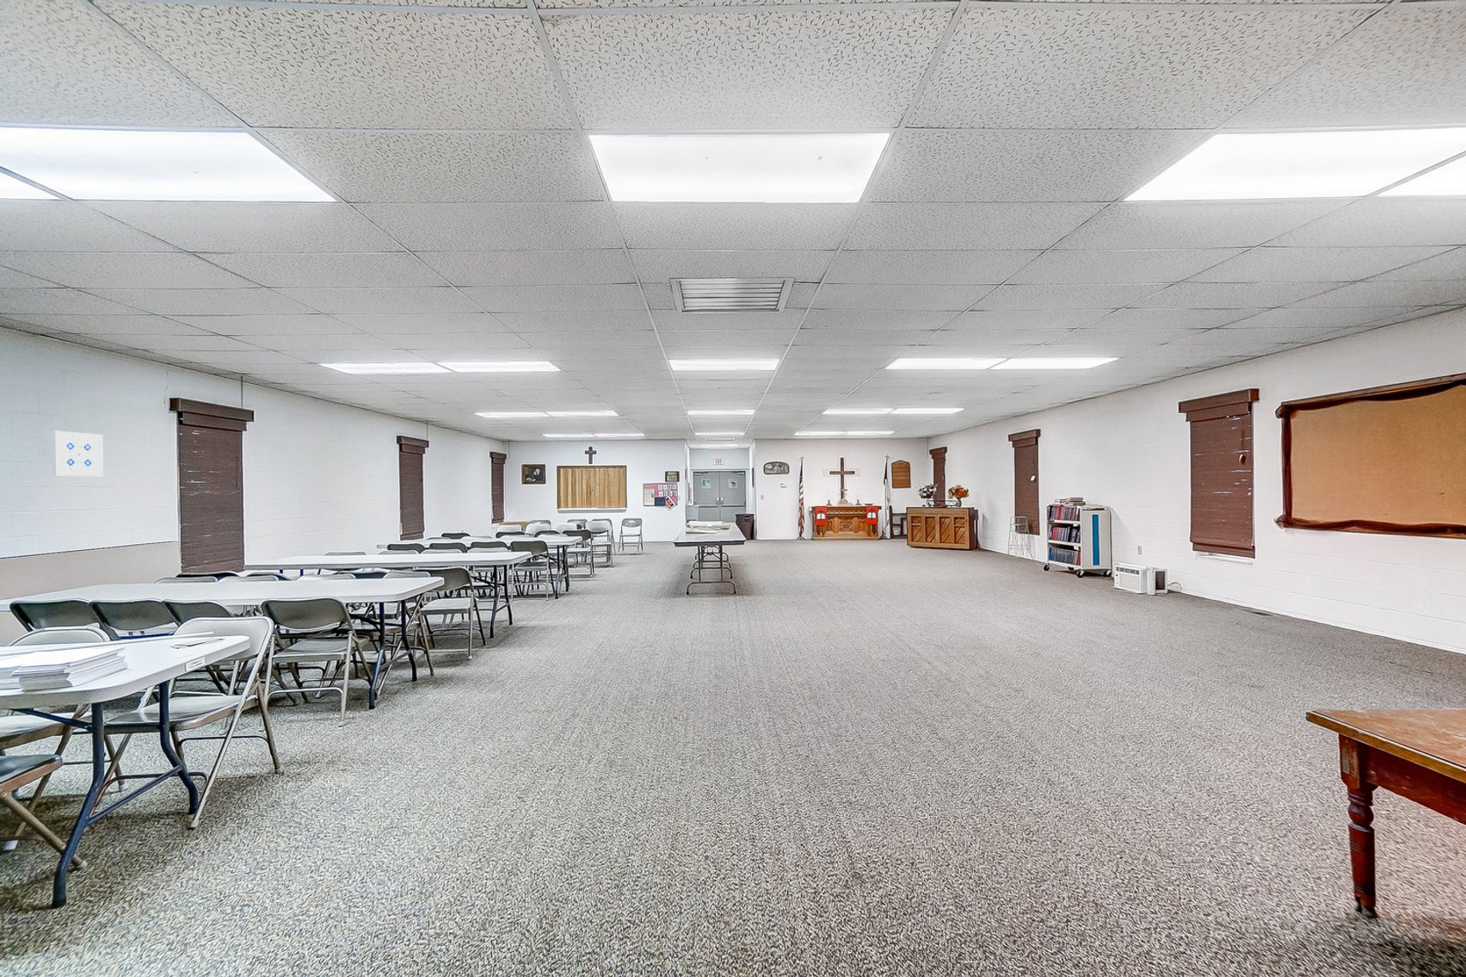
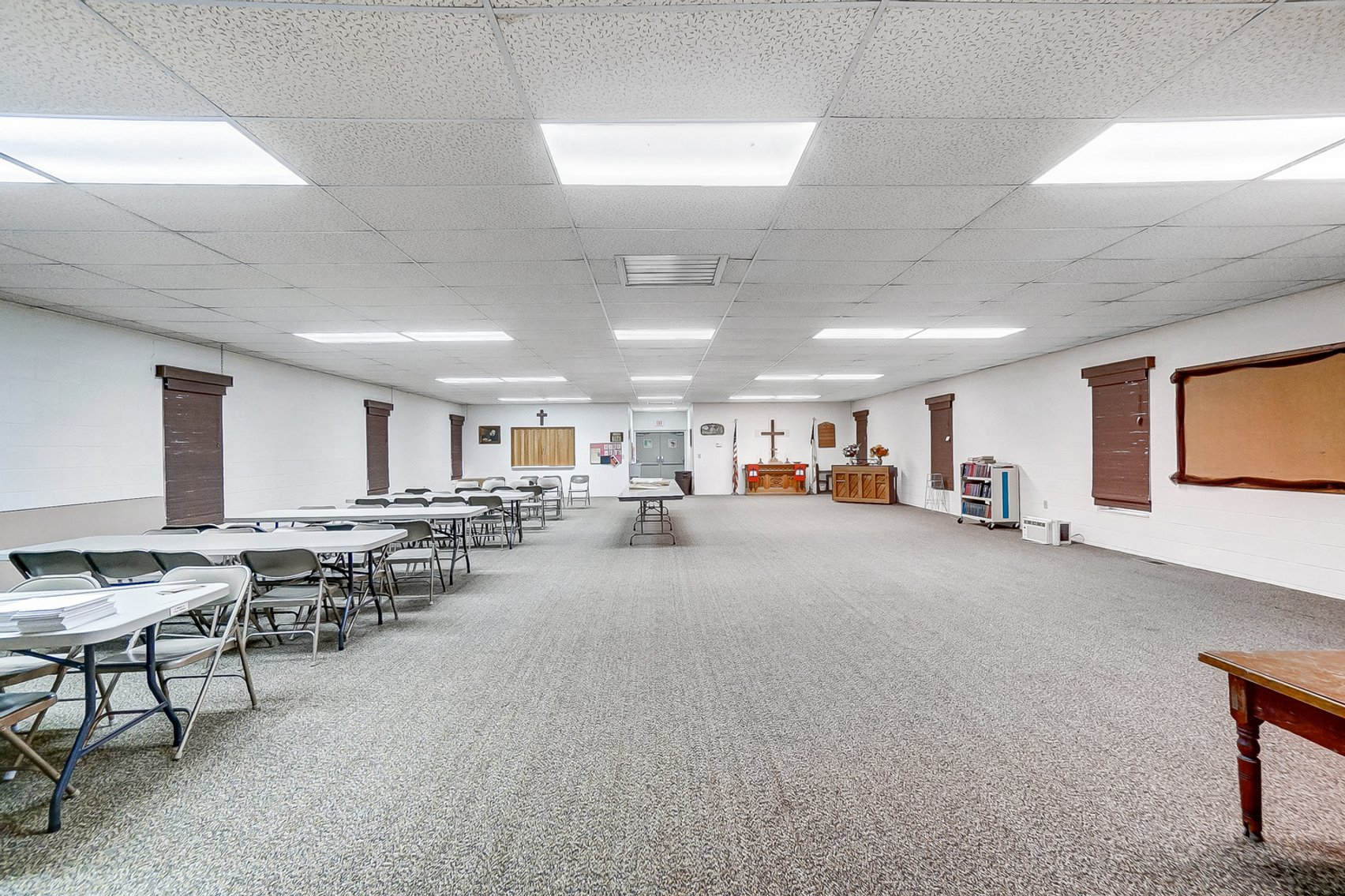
- wall art (78, 454)
